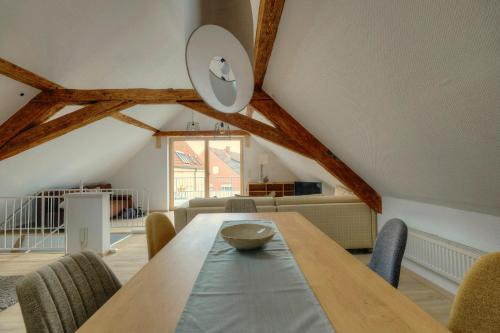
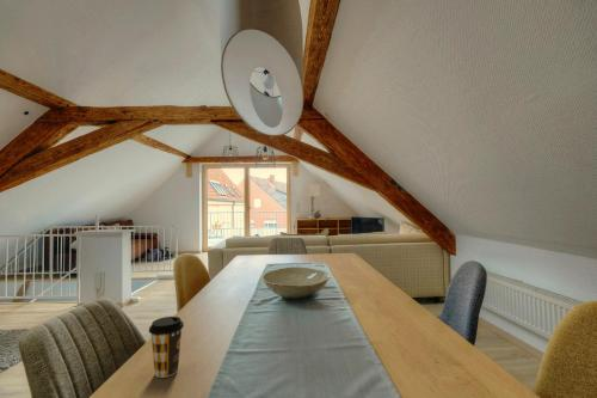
+ coffee cup (166, 345)
